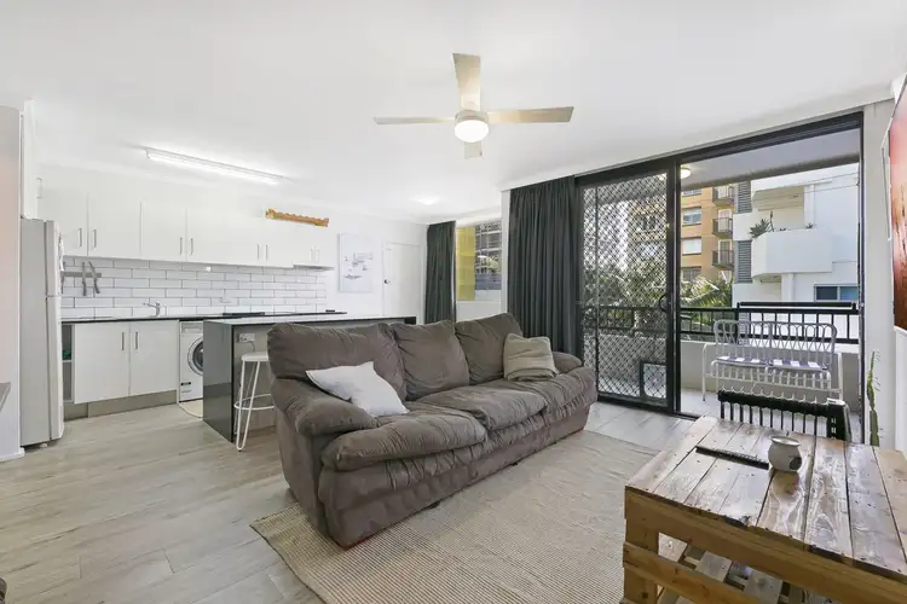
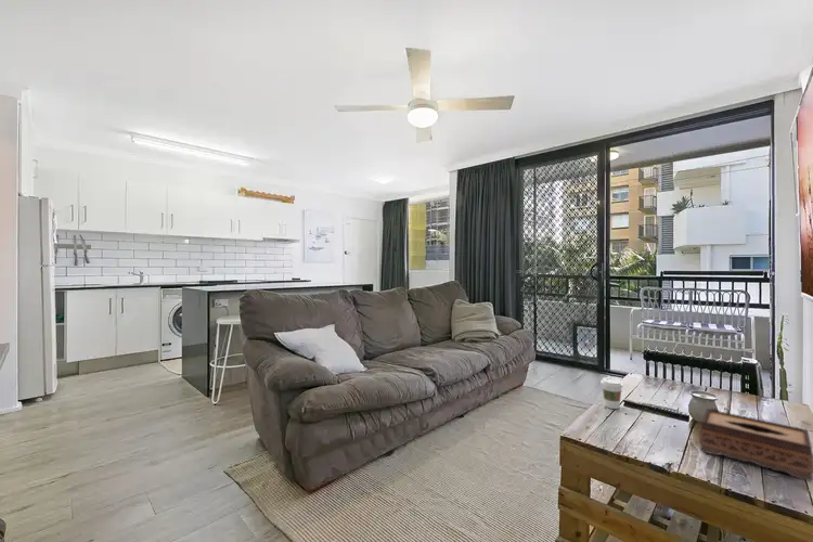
+ tissue box (752, 440)
+ coffee cup (611, 392)
